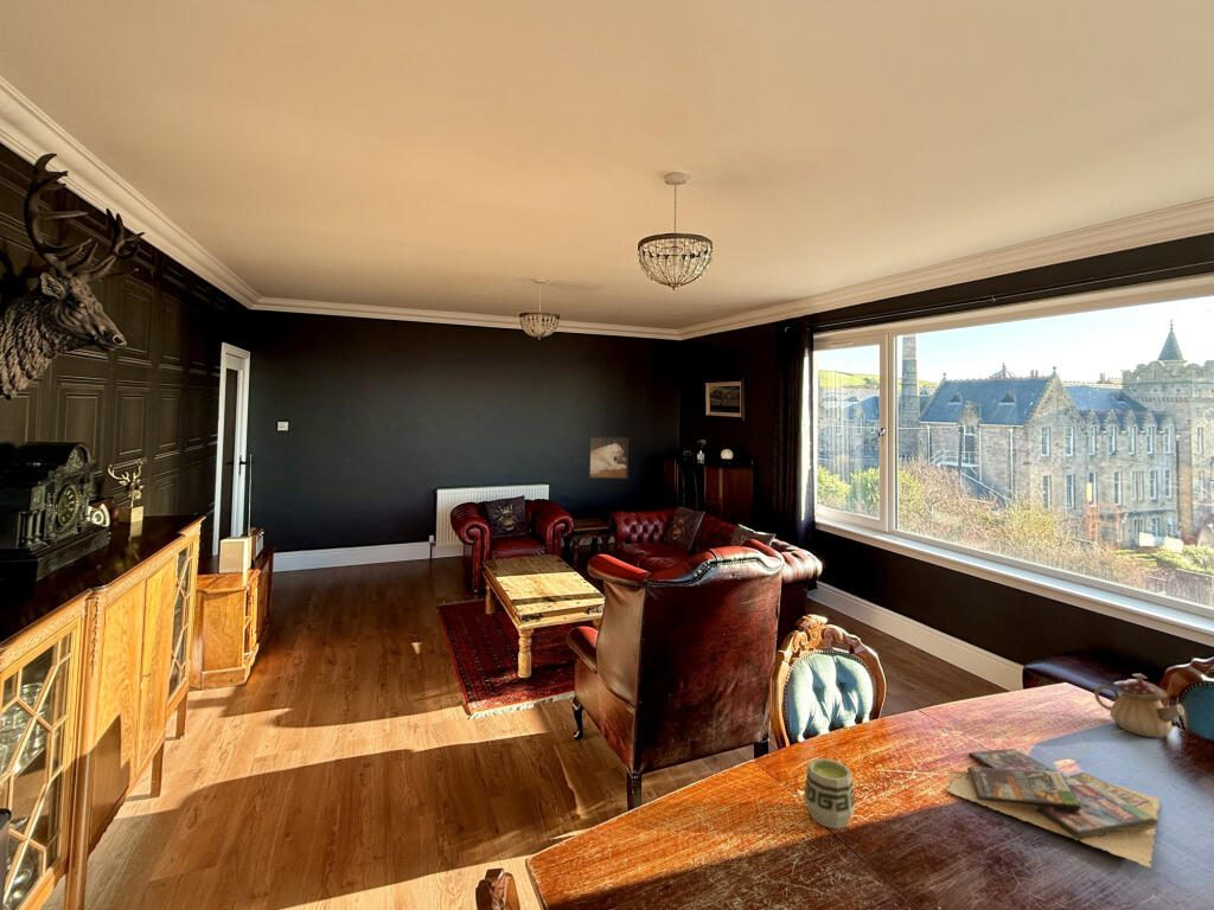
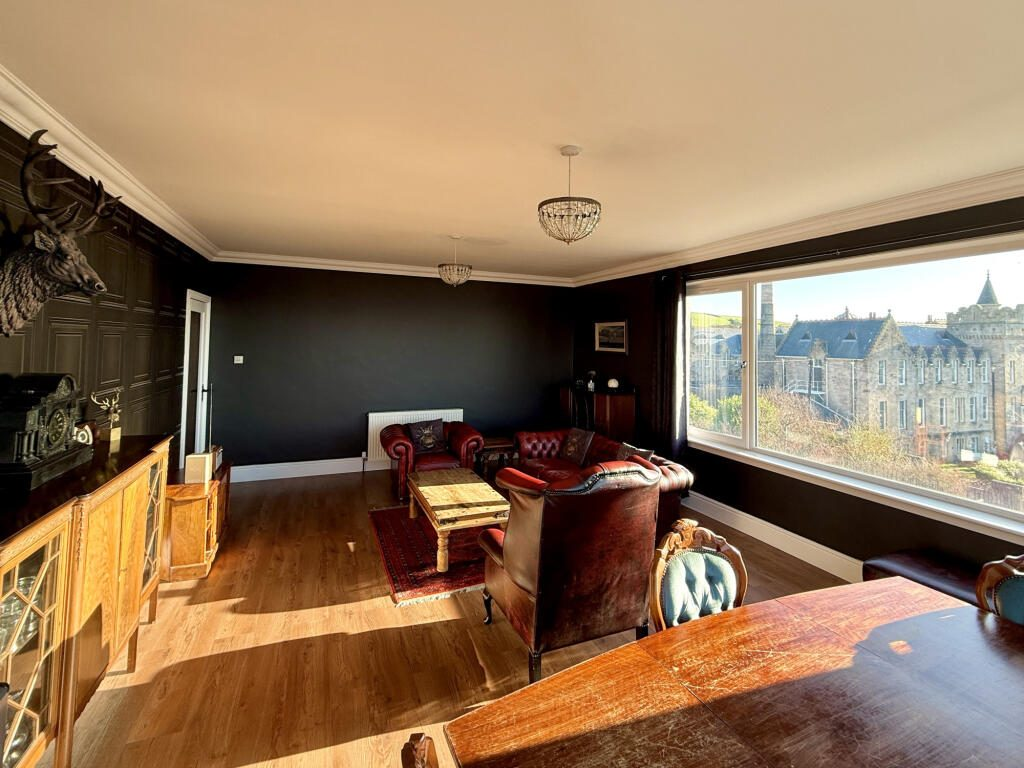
- cup (829, 793)
- teapot (1136, 699)
- video game cases (1052, 784)
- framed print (608, 457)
